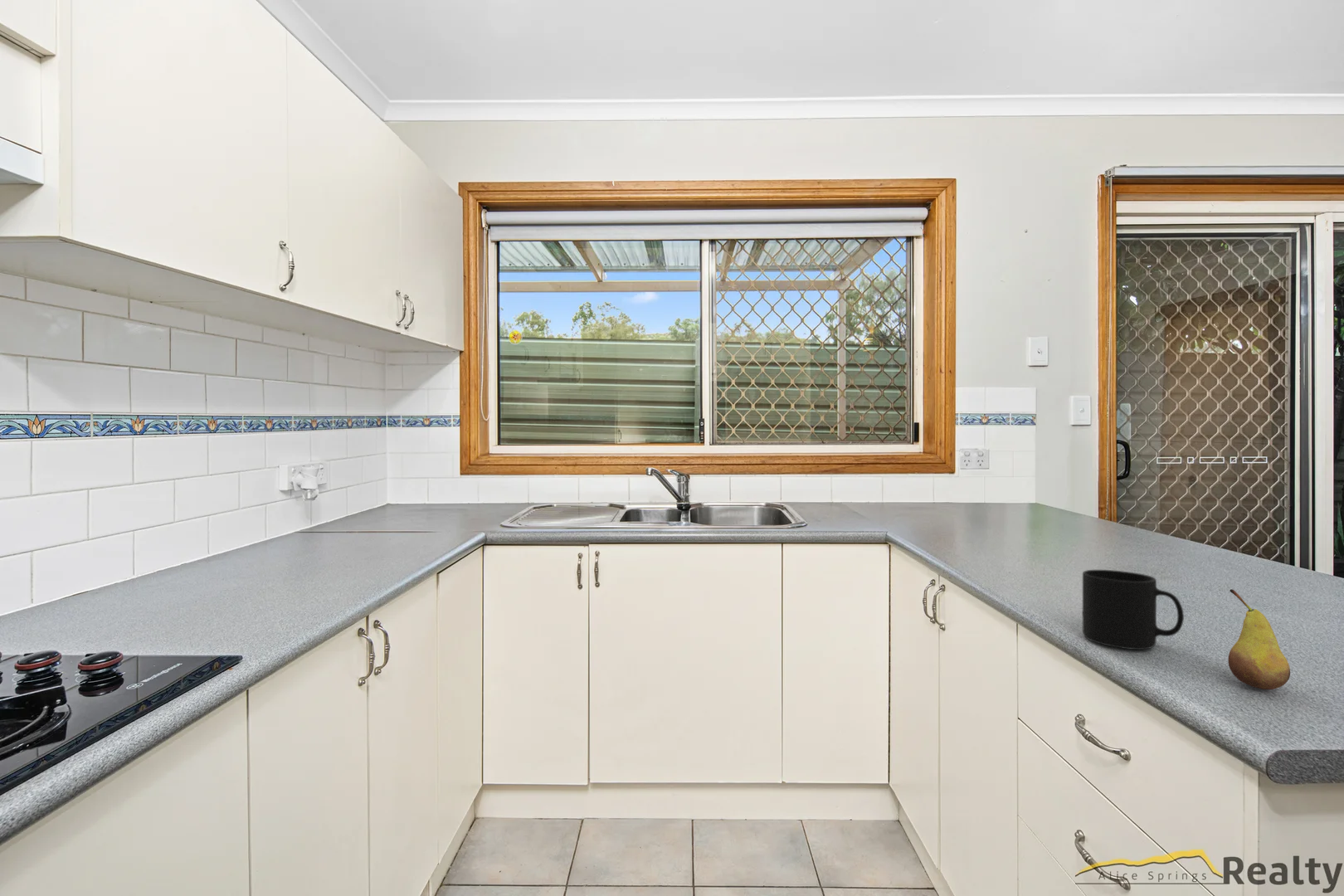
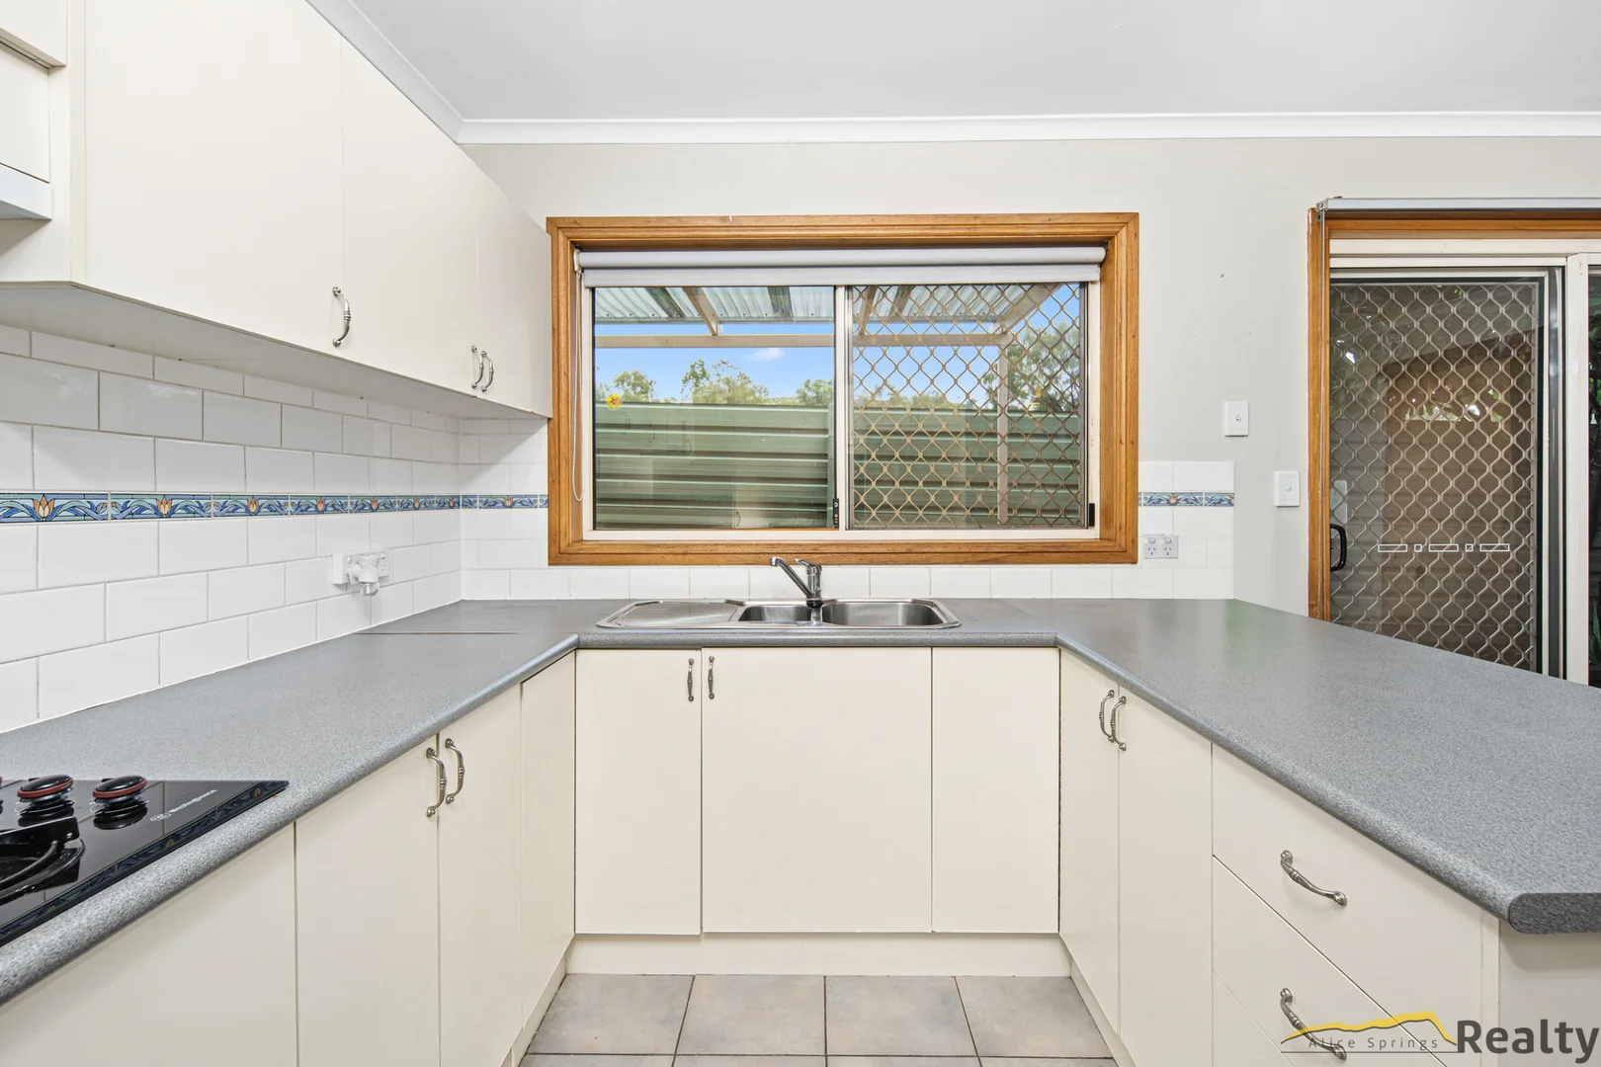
- fruit (1259, 639)
- mug (1129, 610)
